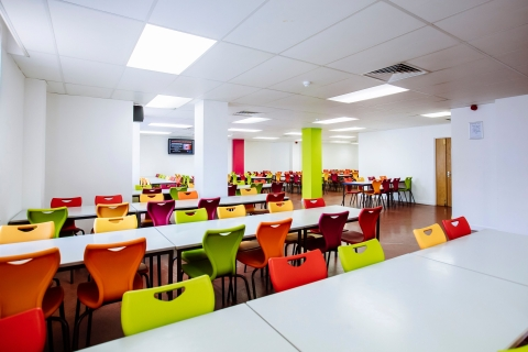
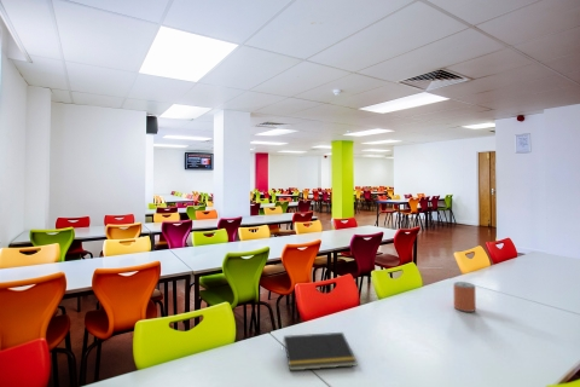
+ notepad (318, 350)
+ beverage can (464, 296)
